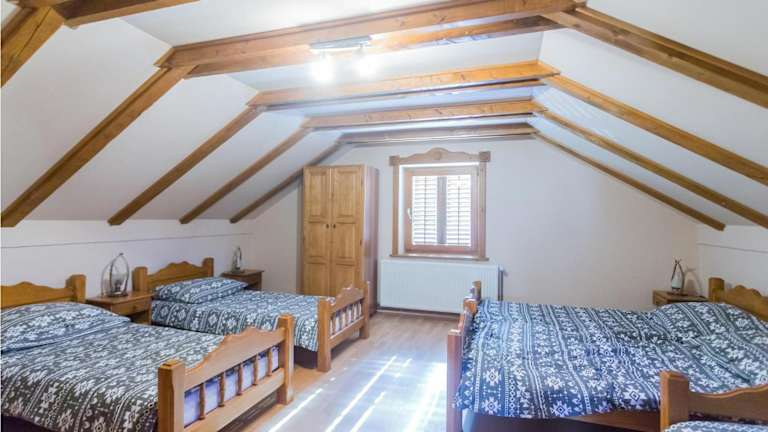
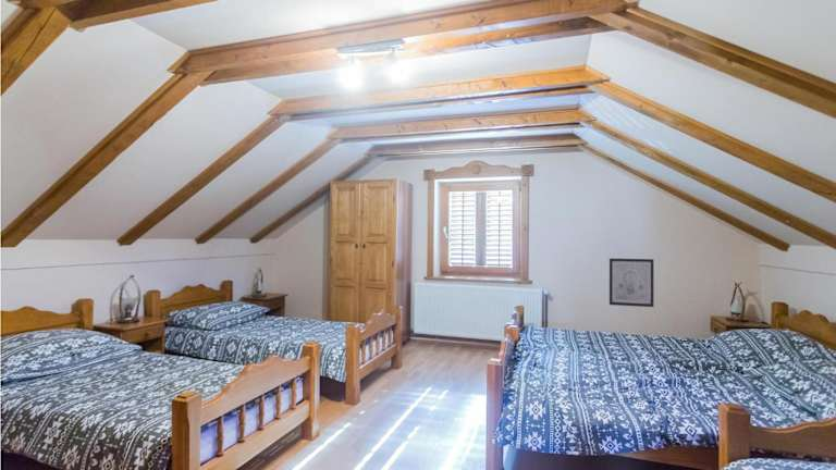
+ wall art (630, 282)
